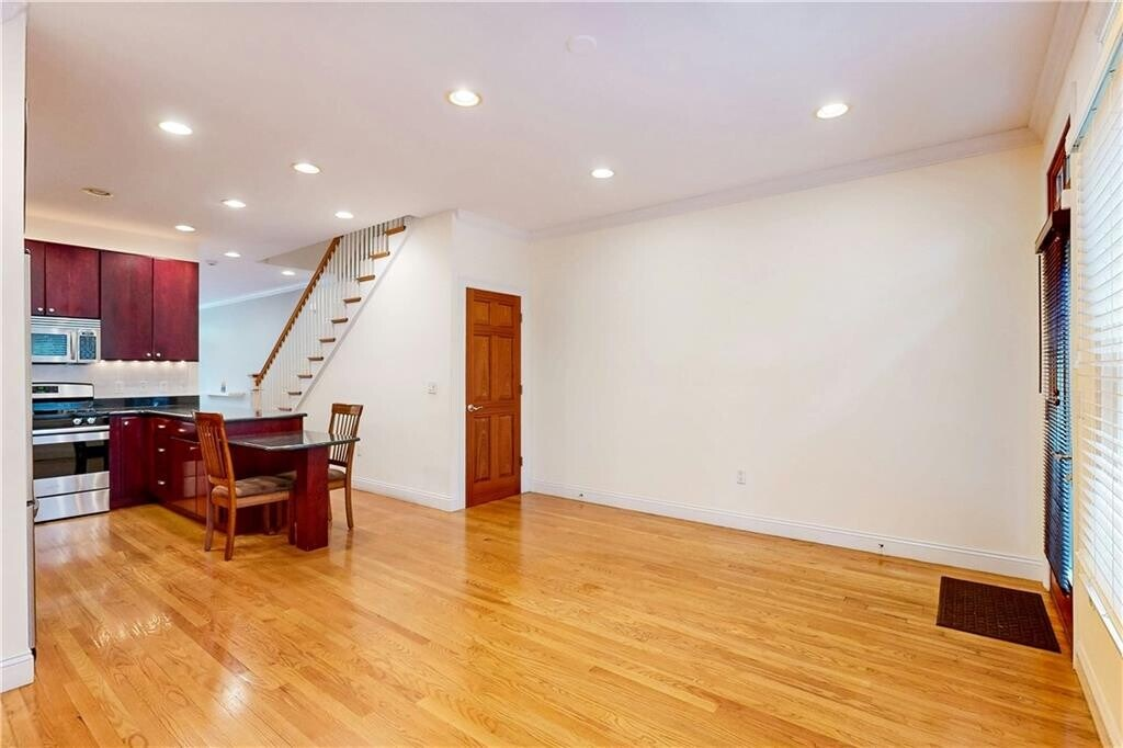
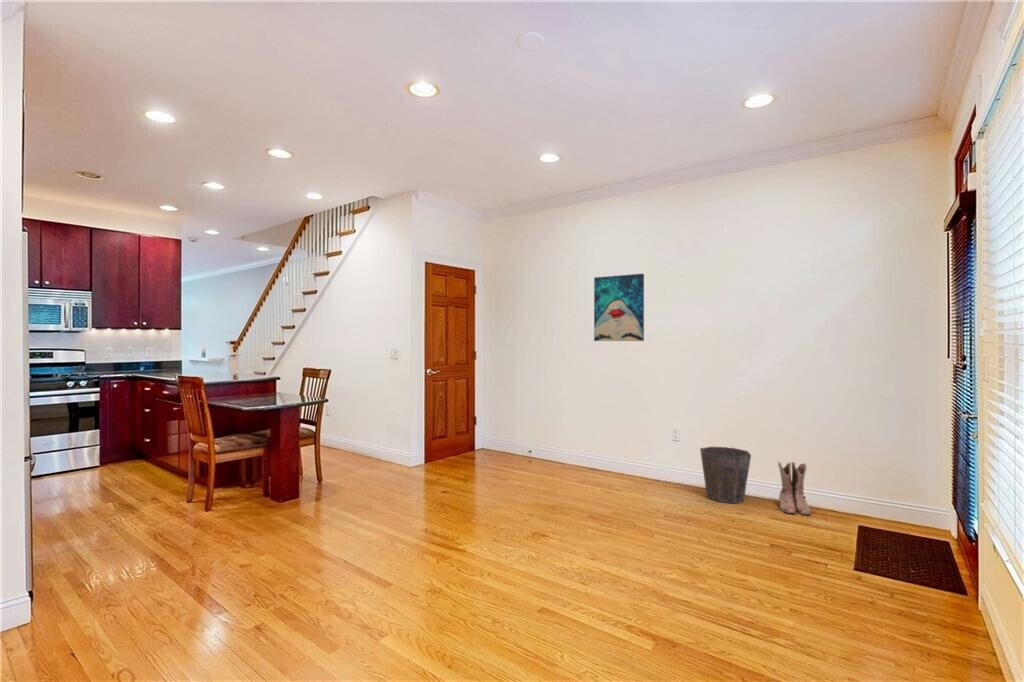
+ waste bin (724, 474)
+ wall art (618, 308)
+ boots (794, 486)
